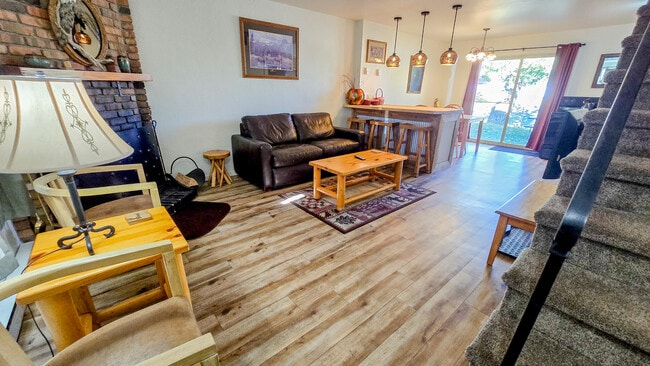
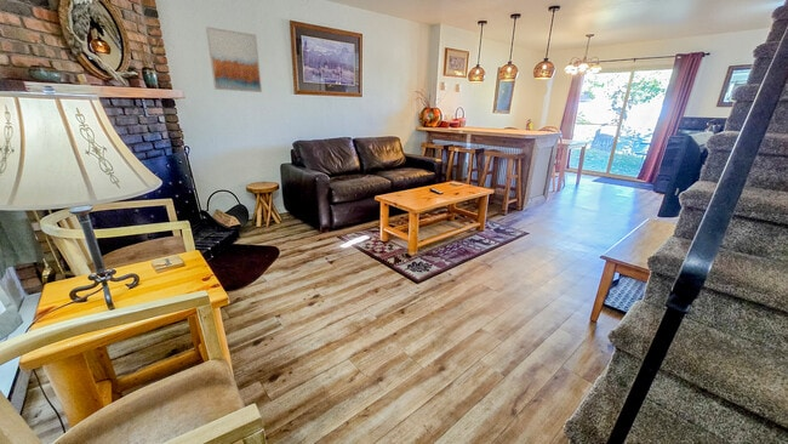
+ wall art (235, 61)
